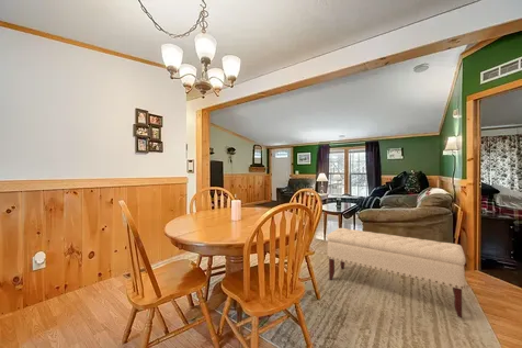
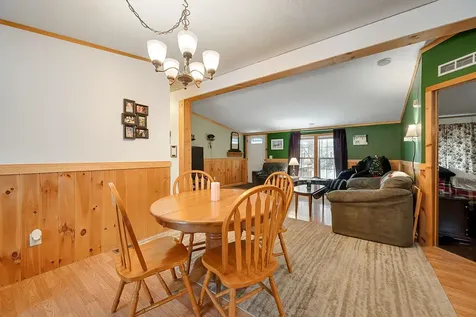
- bench (388, 262)
